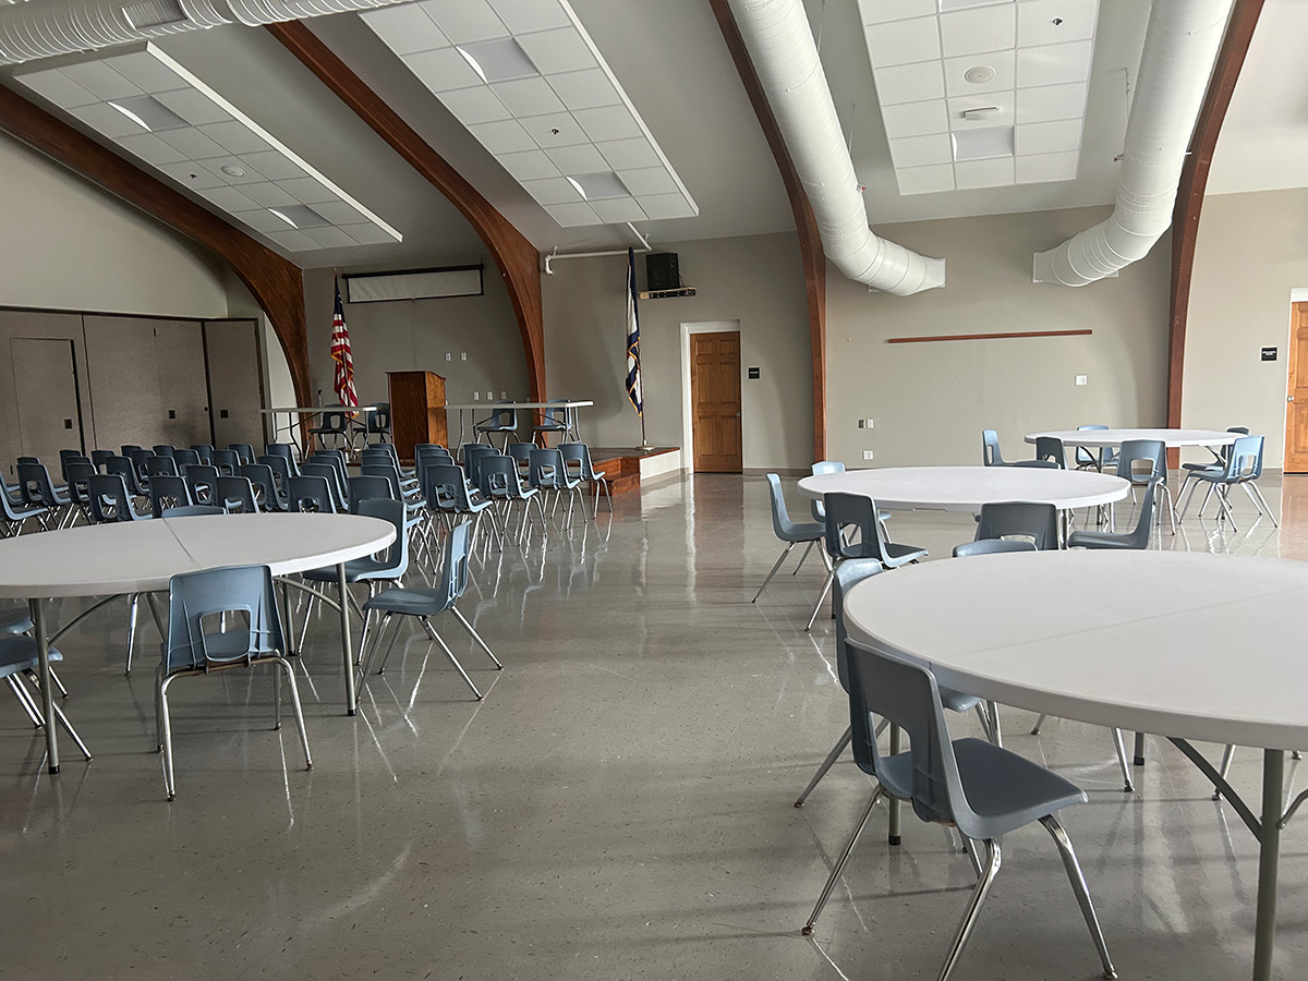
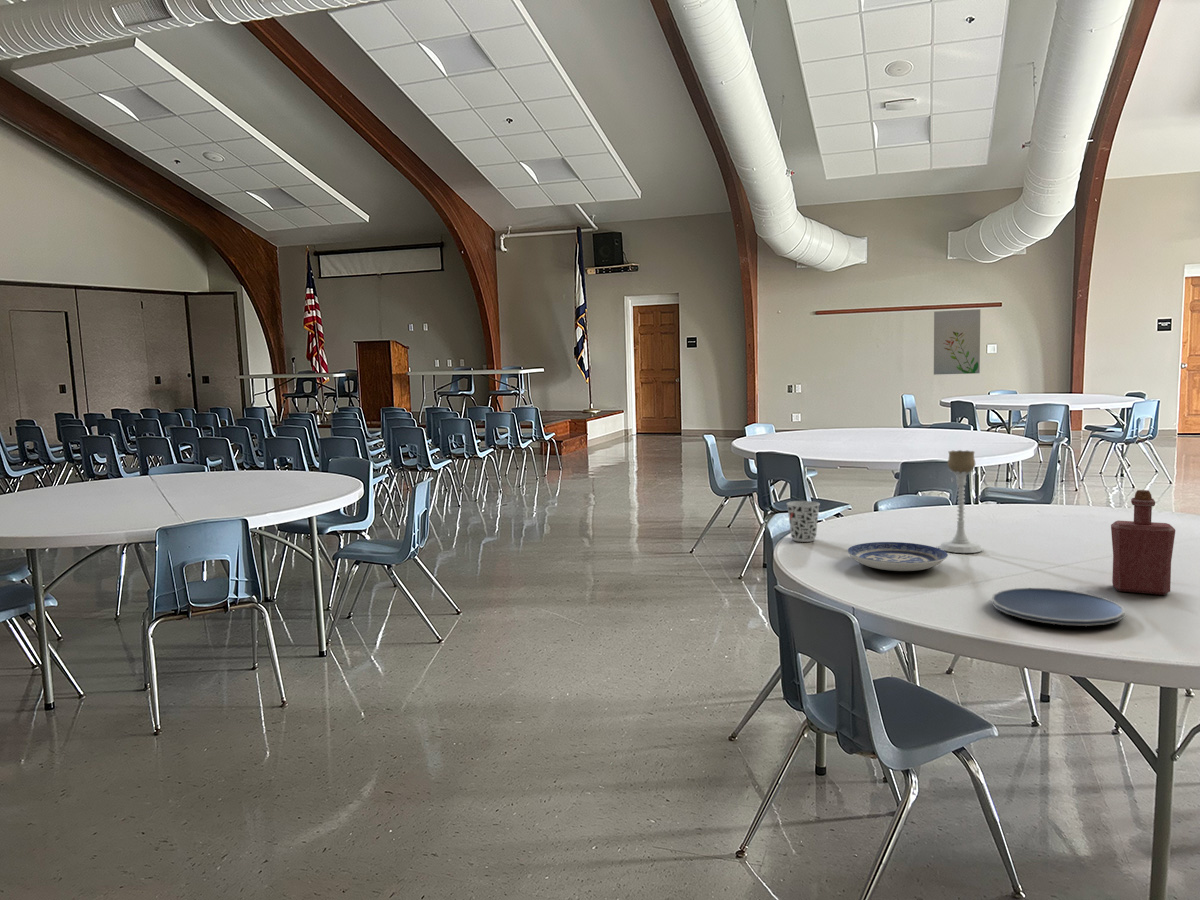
+ plate (896, 558)
+ cup (803, 521)
+ bottle (1142, 540)
+ candle holder (961, 500)
+ wall art (956, 342)
+ plate (1055, 607)
